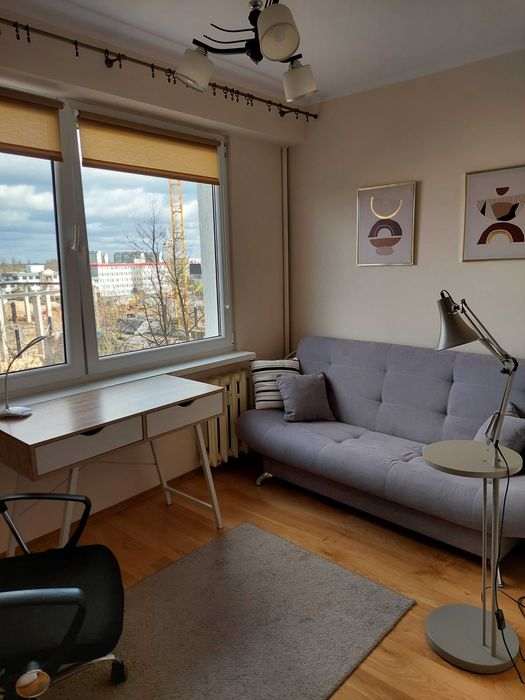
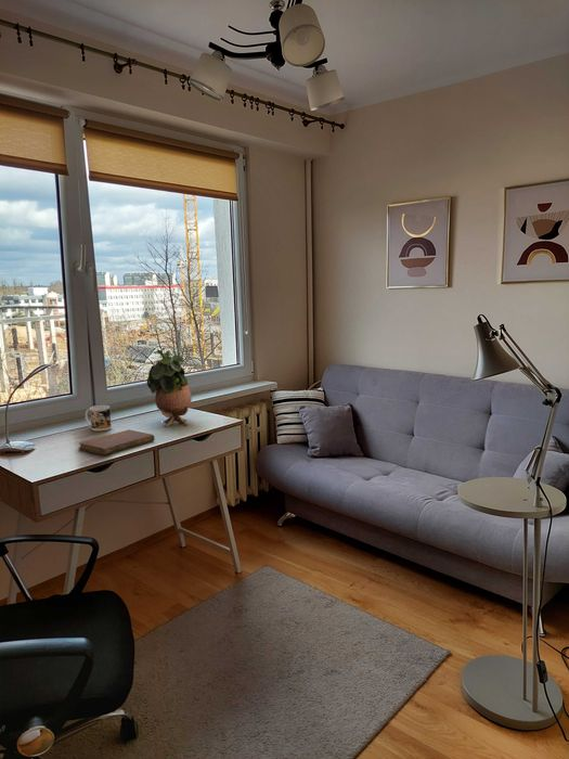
+ potted plant (168, 386)
+ mug (96, 417)
+ notebook (117, 441)
